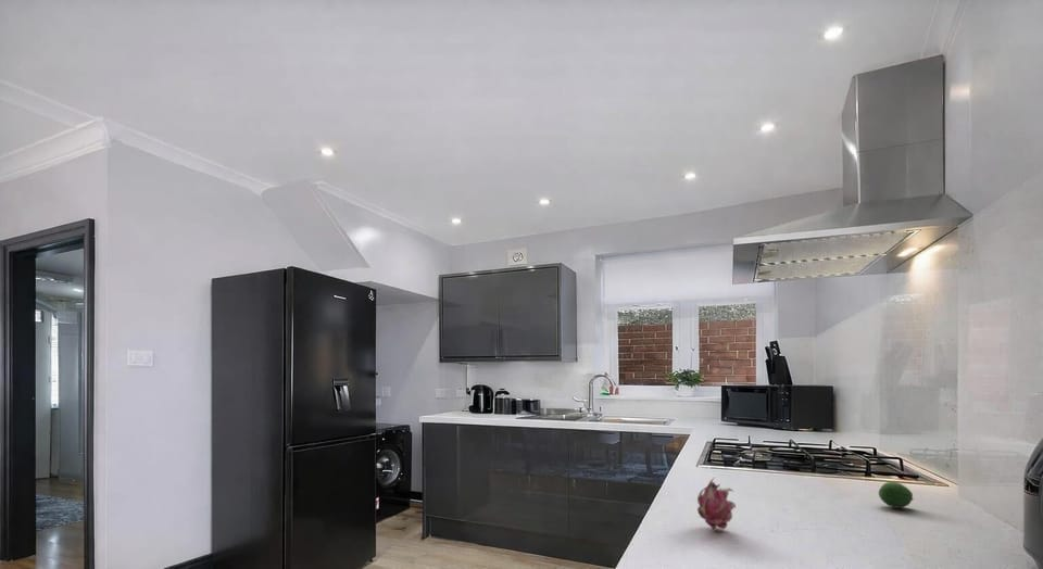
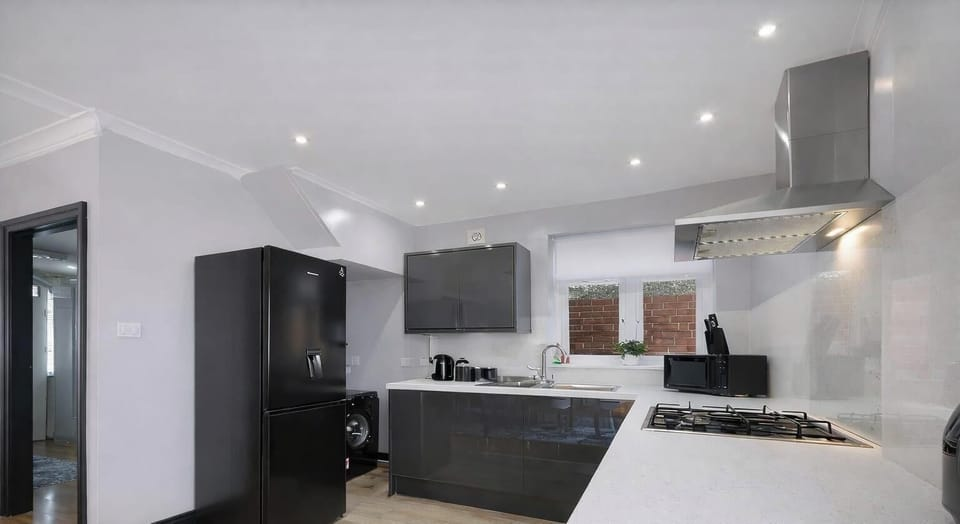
- fruit (716, 502)
- fruit (895, 494)
